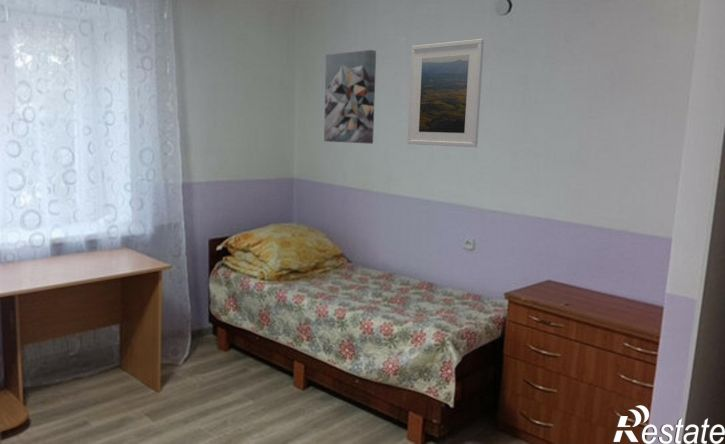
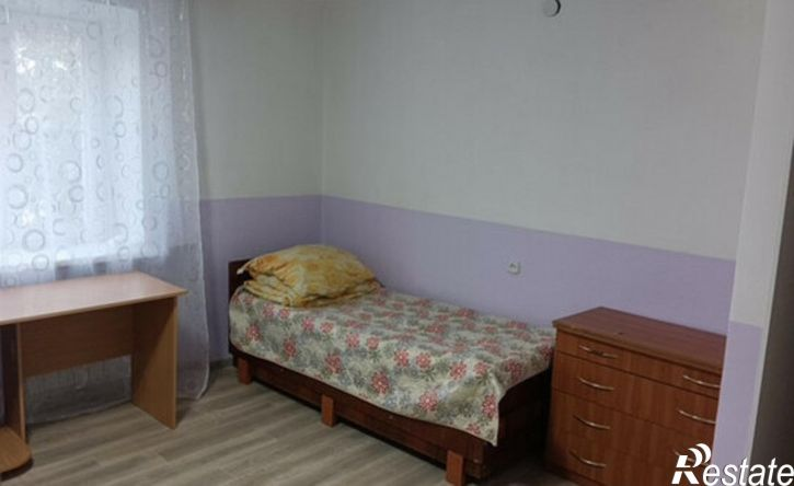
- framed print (443, 94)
- wall art (349, 97)
